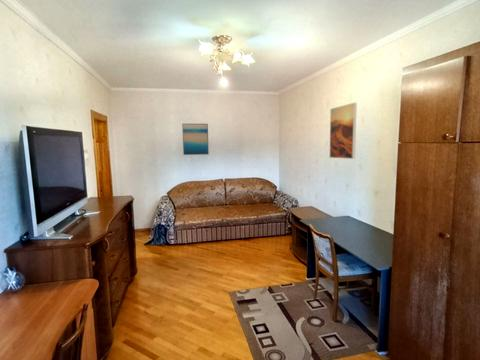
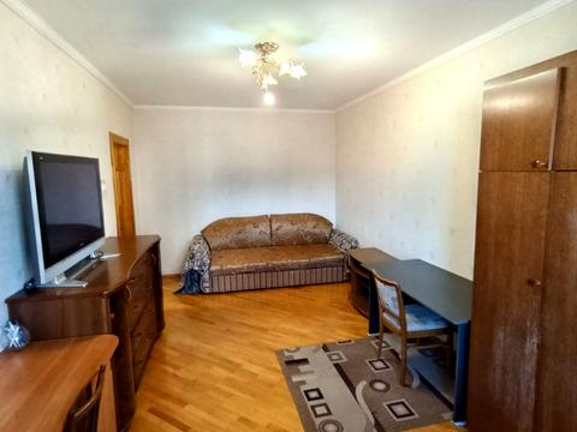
- wall art (195, 139)
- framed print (342, 132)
